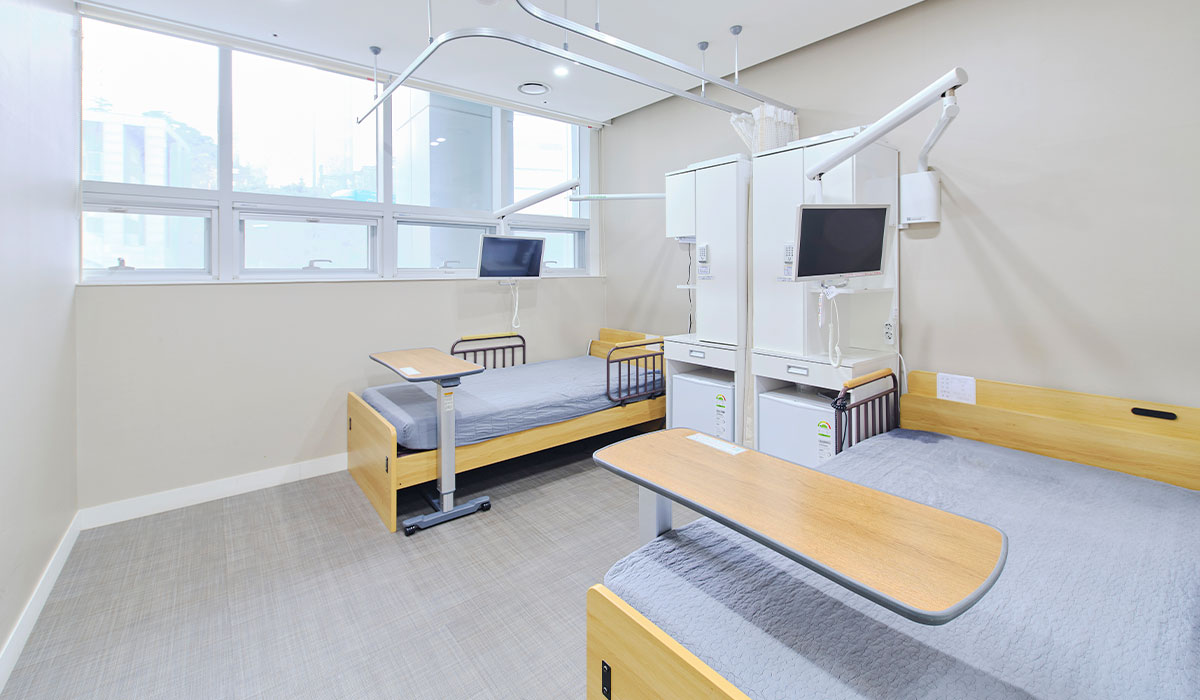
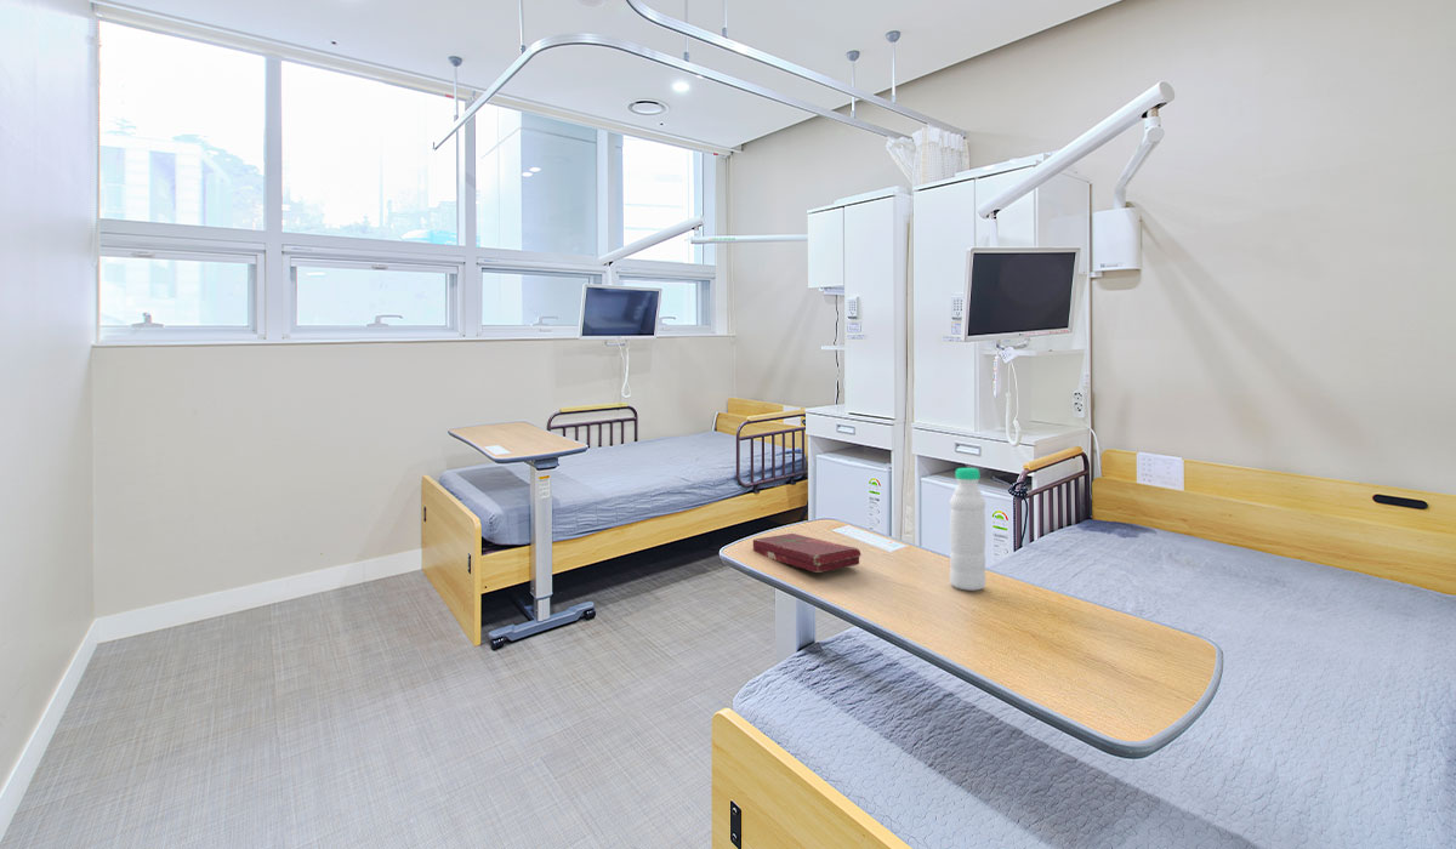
+ book (804, 551)
+ water bottle (967, 526)
